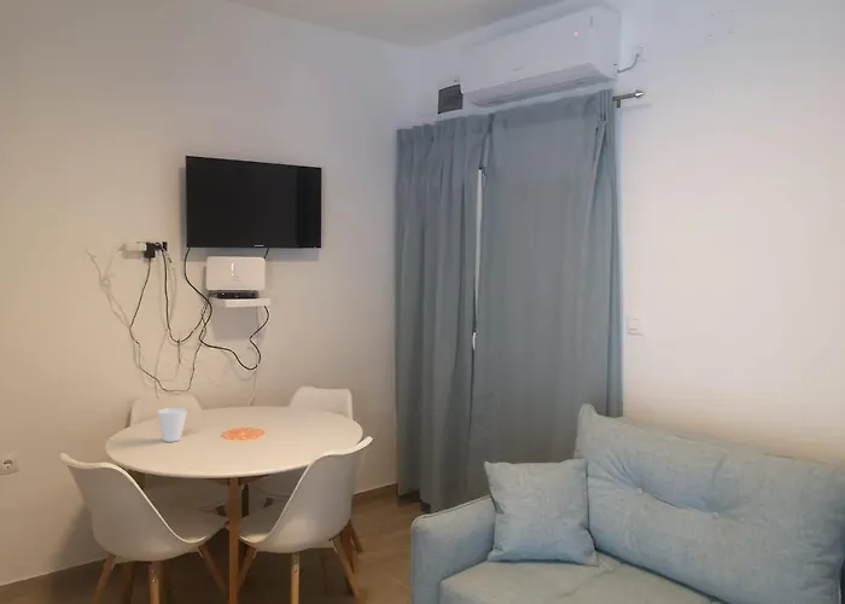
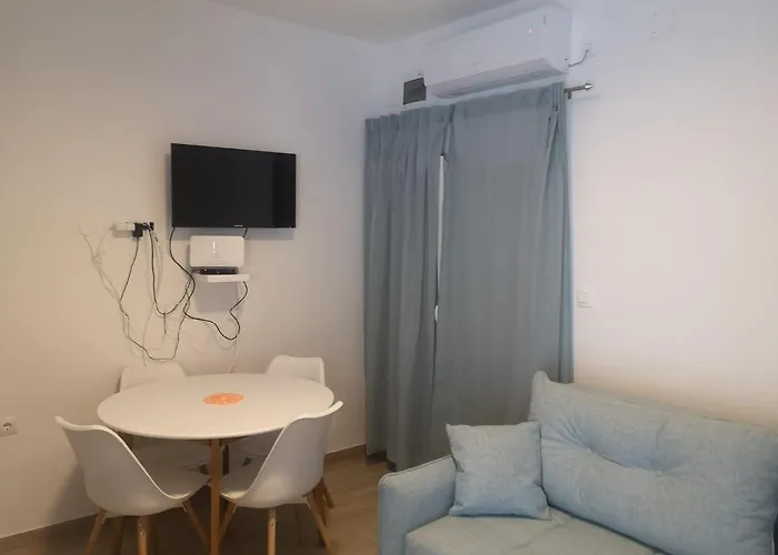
- cup (171, 425)
